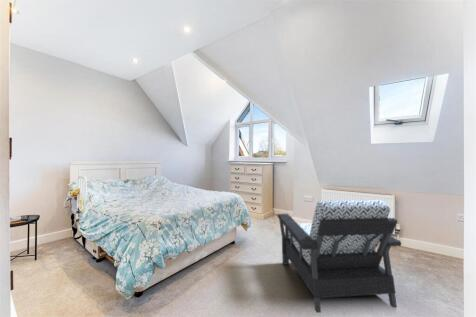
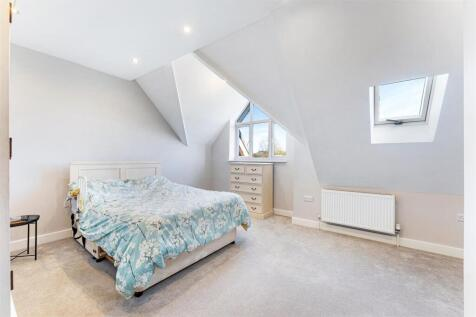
- armchair (331, 237)
